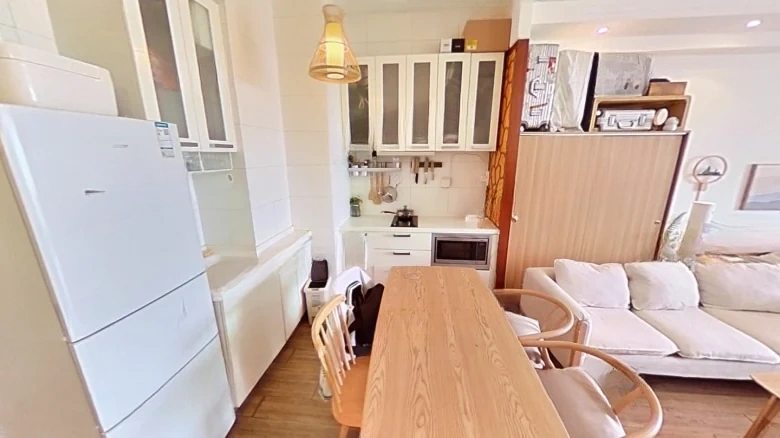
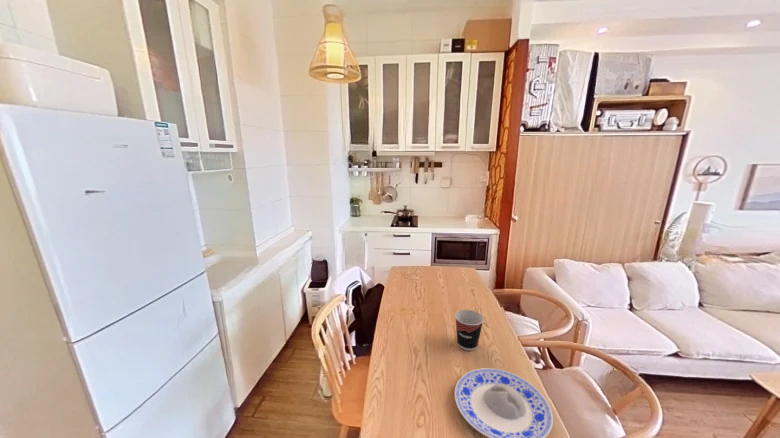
+ plate (501, 400)
+ cup (468, 330)
